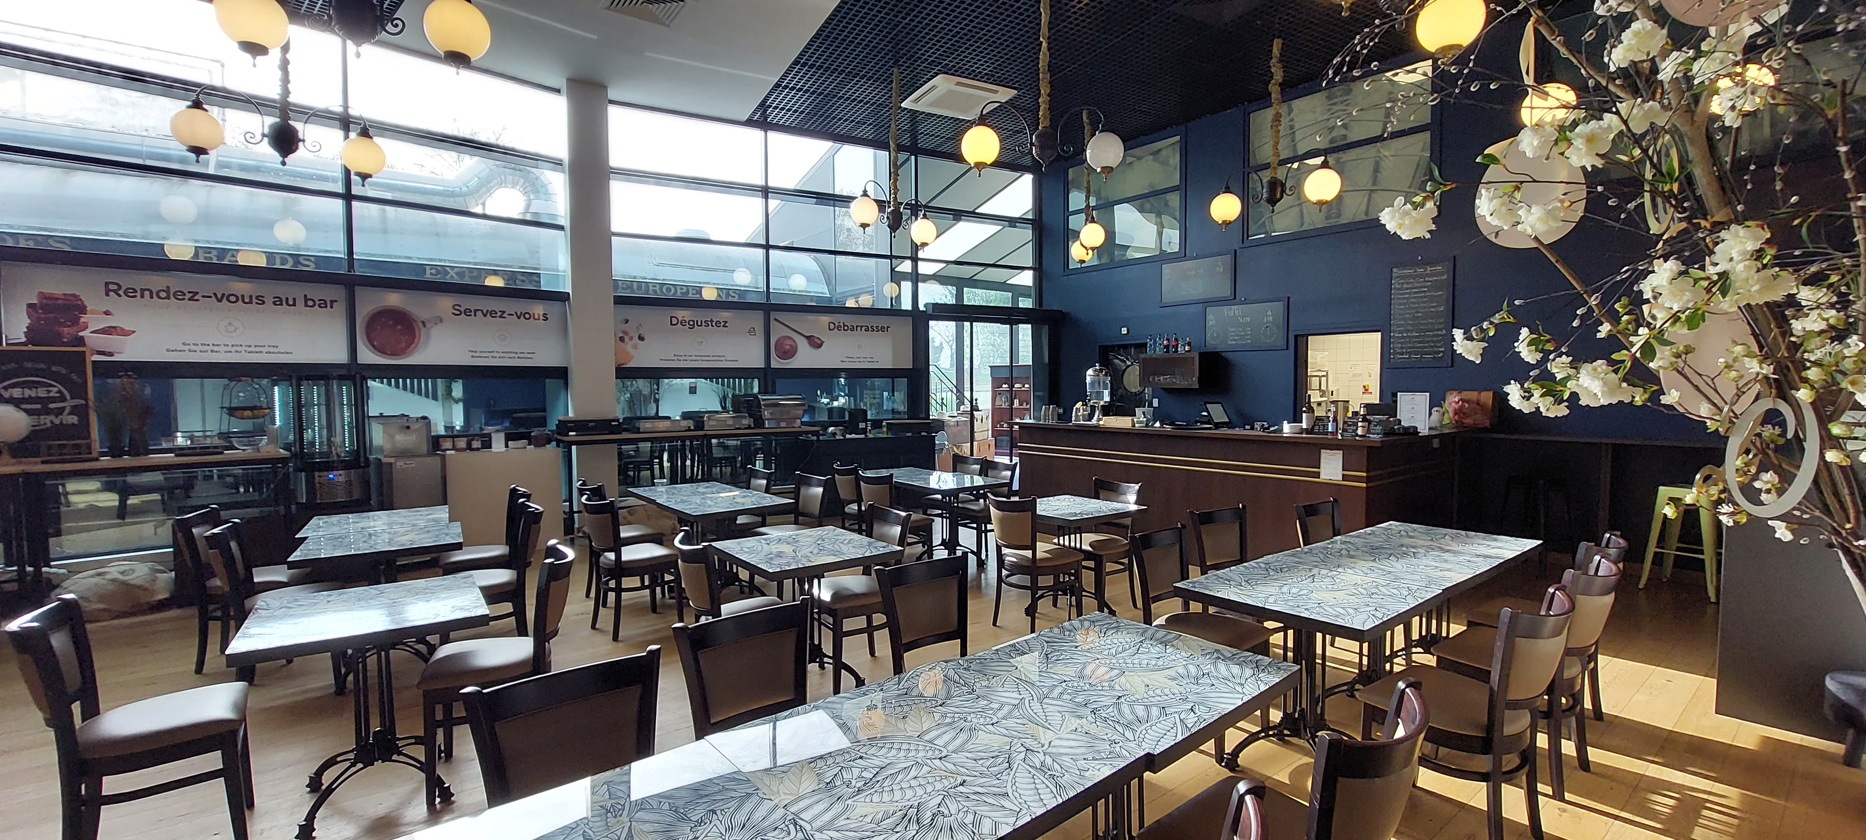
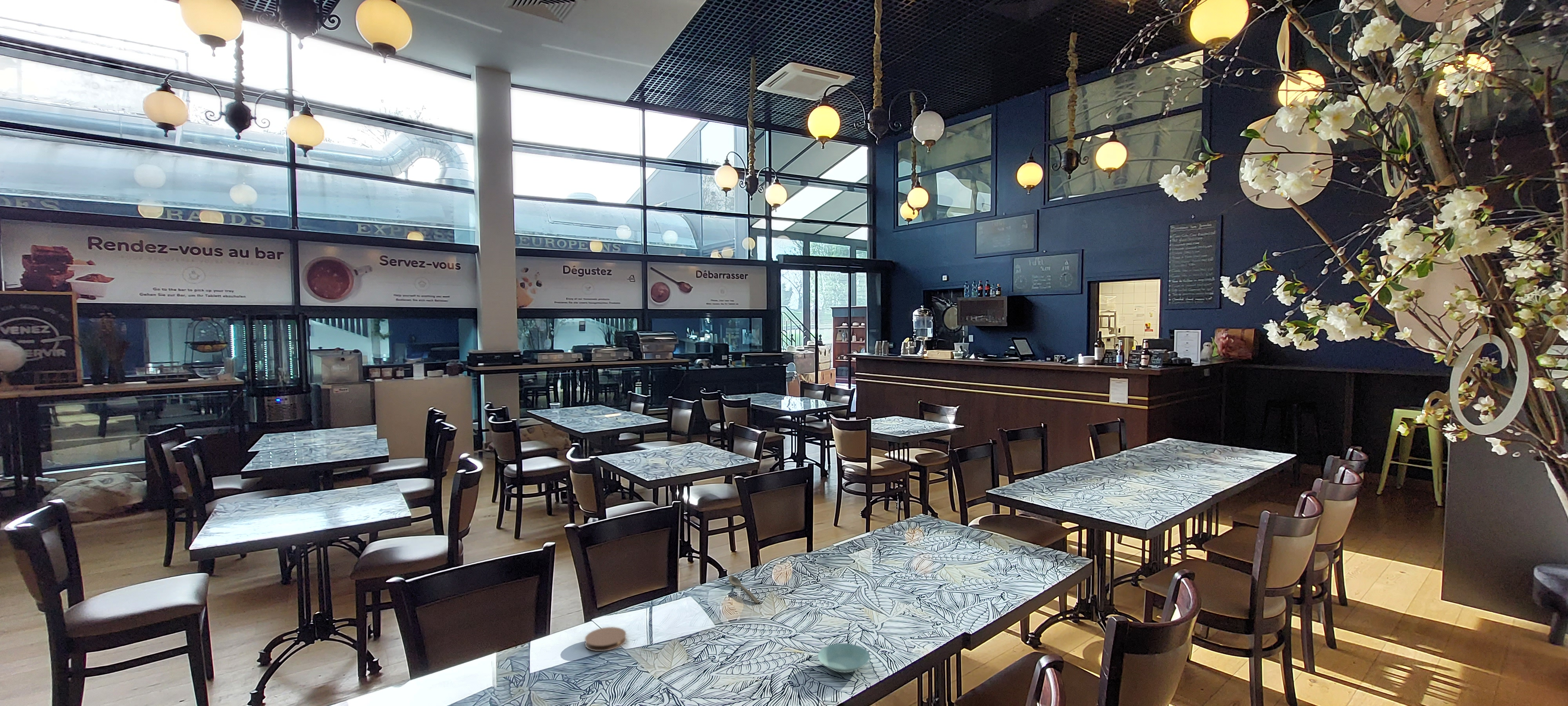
+ saucer (844, 660)
+ spoon (744, 589)
+ coaster (606, 639)
